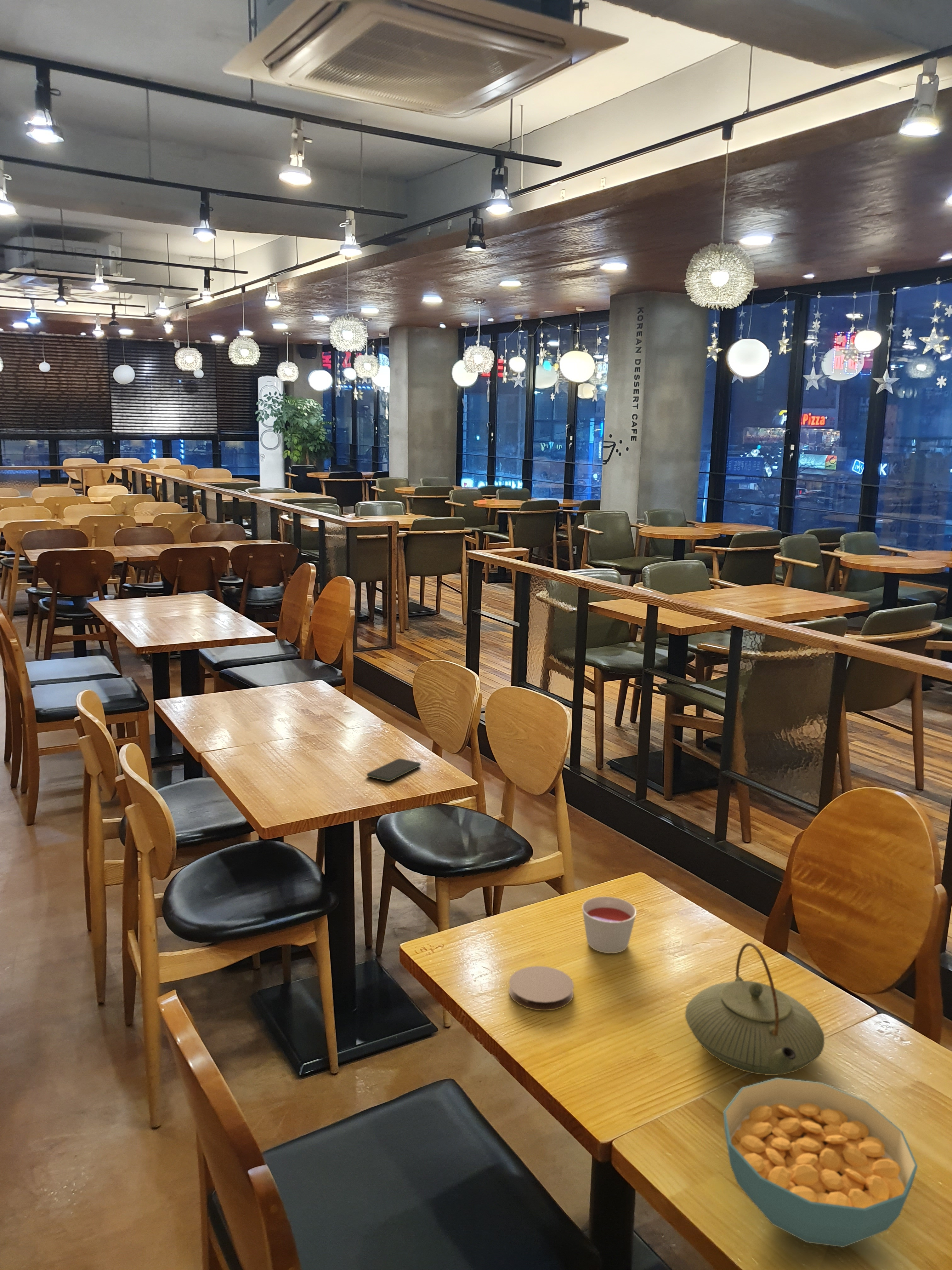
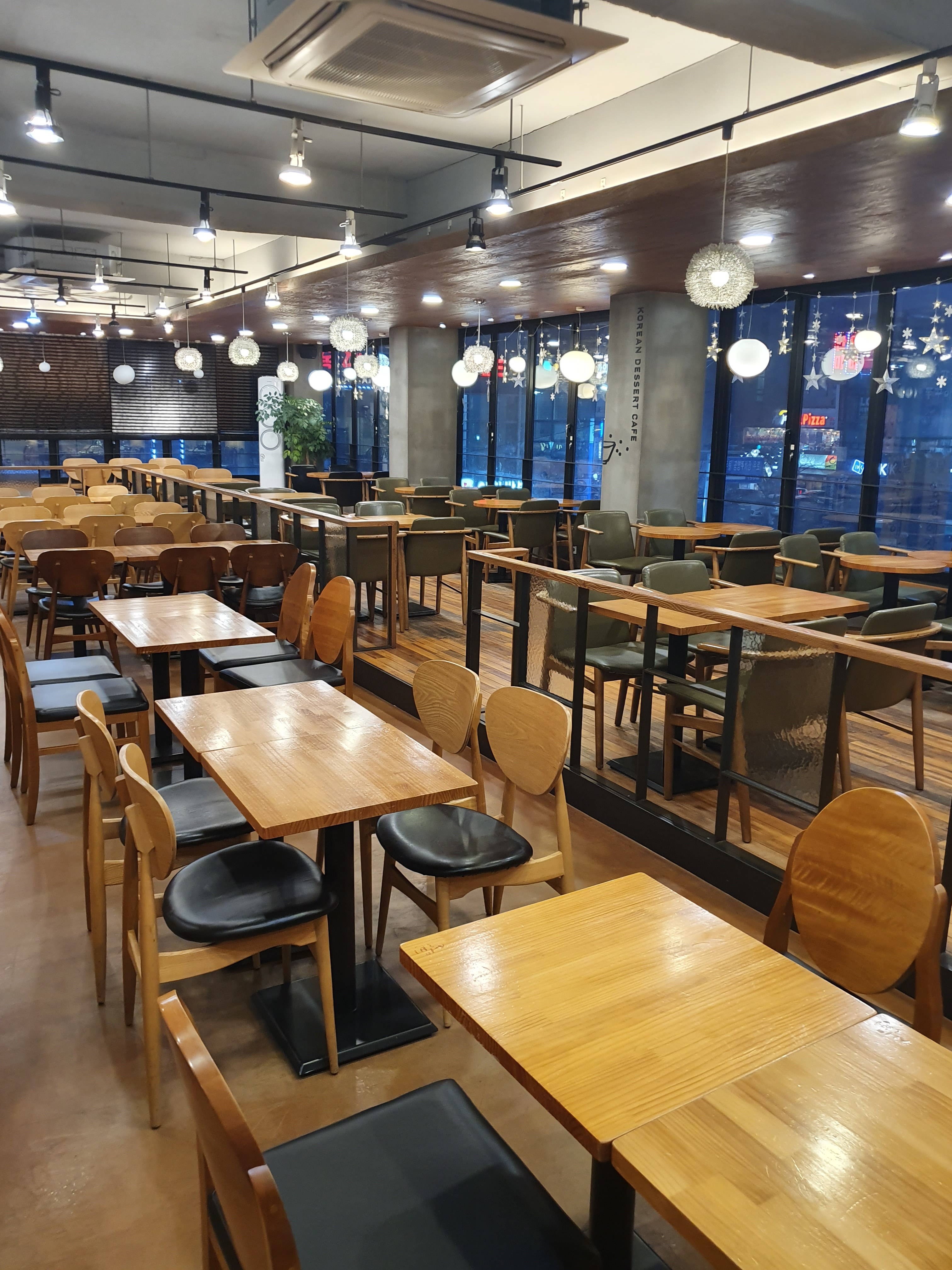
- cereal bowl (813, 1176)
- coaster (541, 987)
- candle (608, 926)
- teapot (759, 1004)
- smartphone (394, 769)
